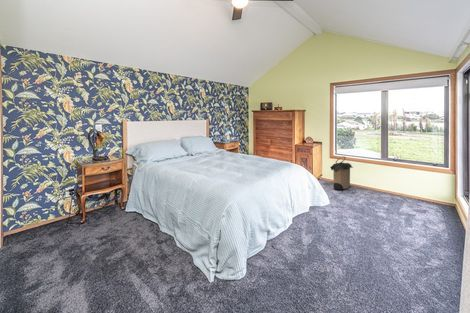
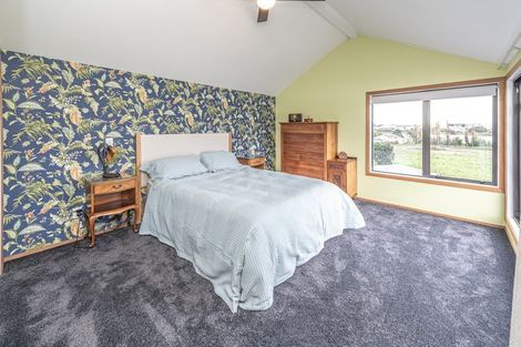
- laundry hamper (341, 172)
